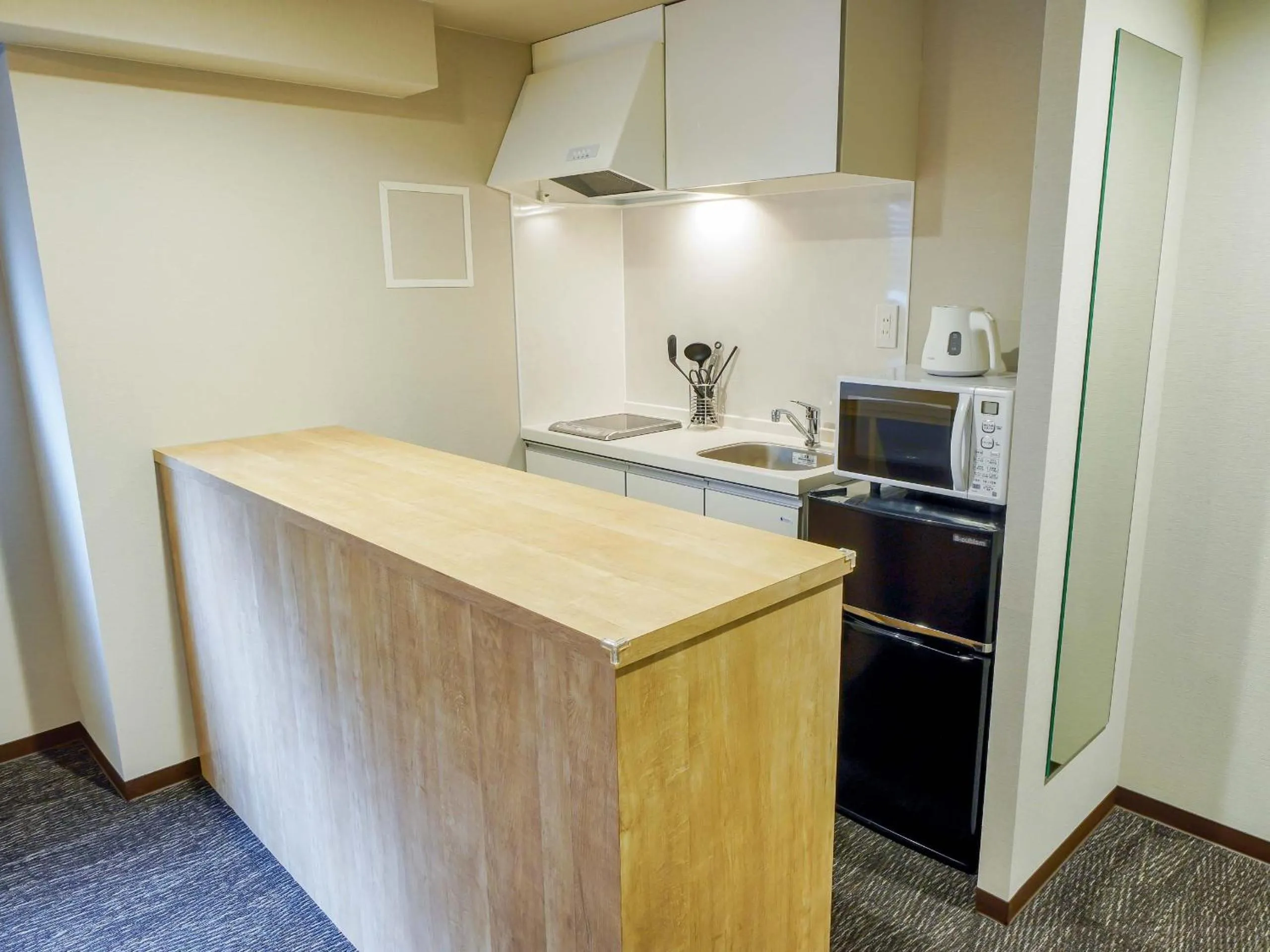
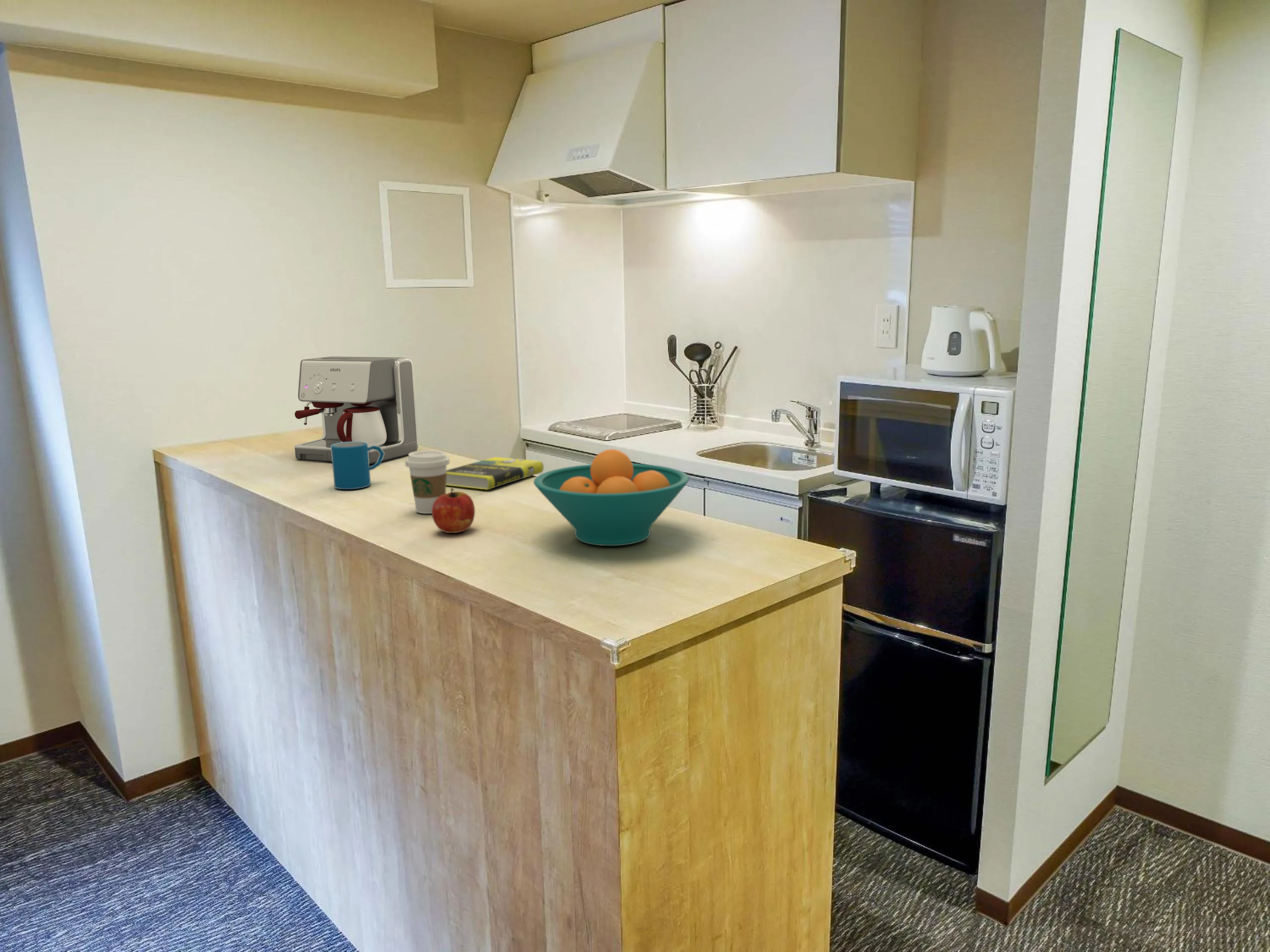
+ apple (453, 510)
+ coffee cup (429, 482)
+ book (492, 473)
+ fruit bowl (612, 494)
+ coffee maker (354, 408)
+ mug (359, 464)
